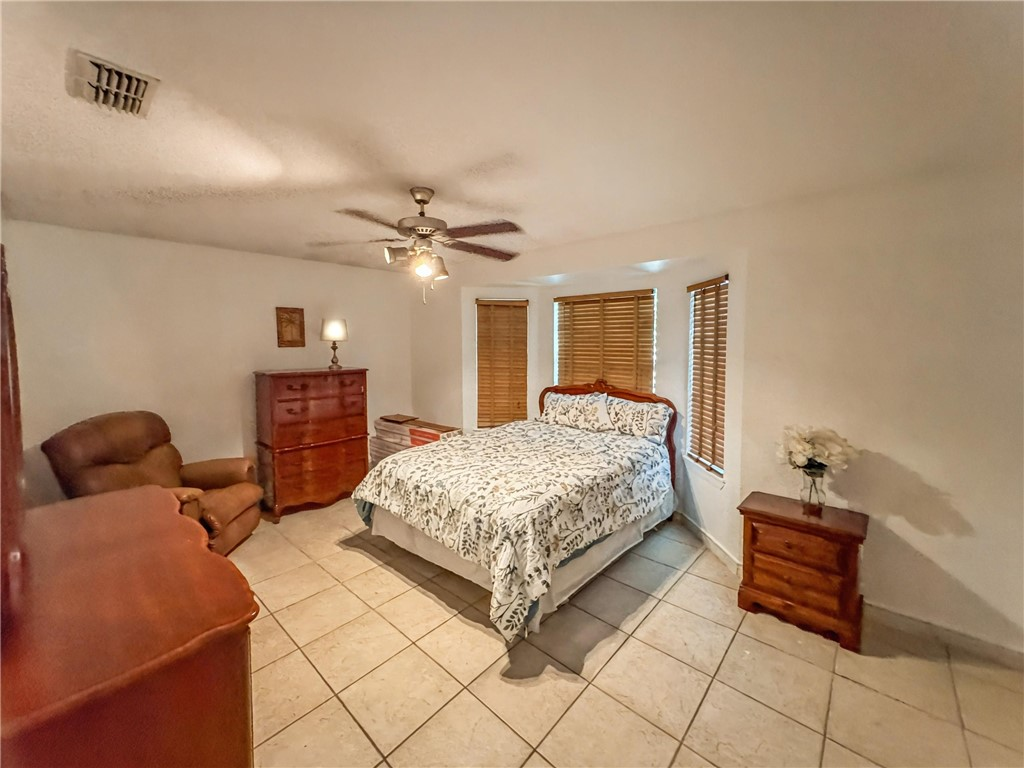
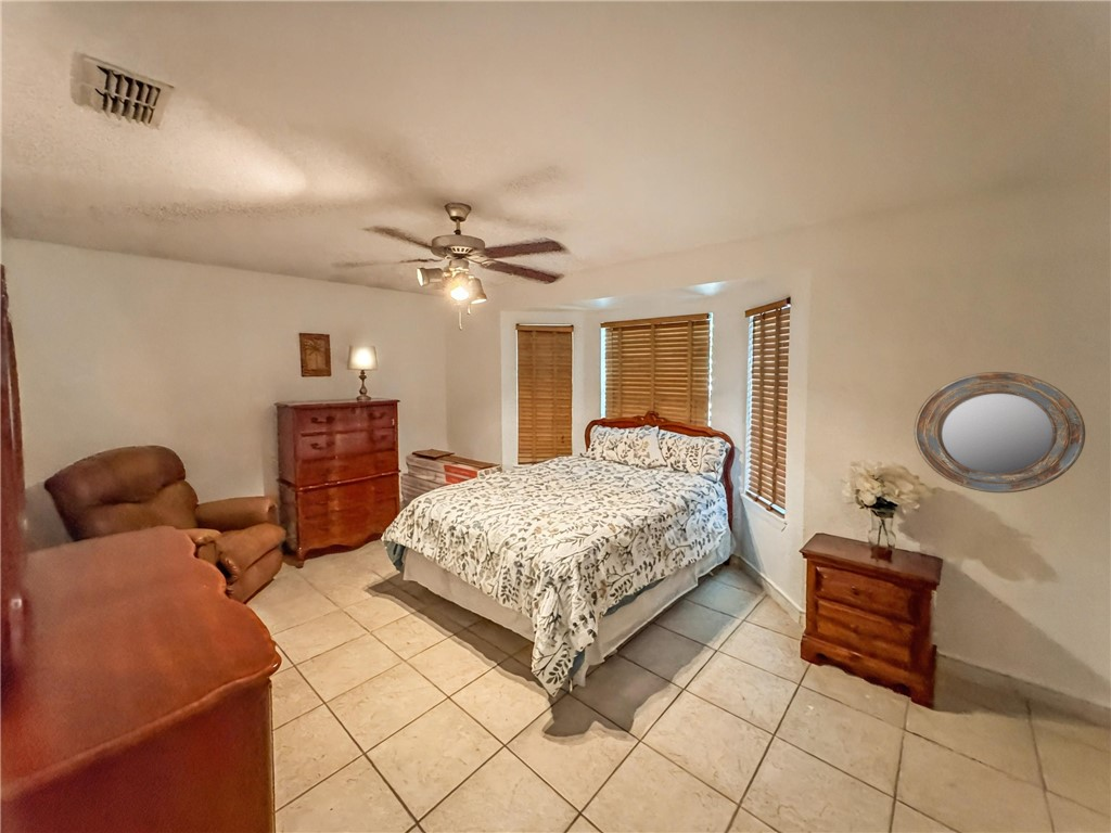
+ home mirror (992, 432)
